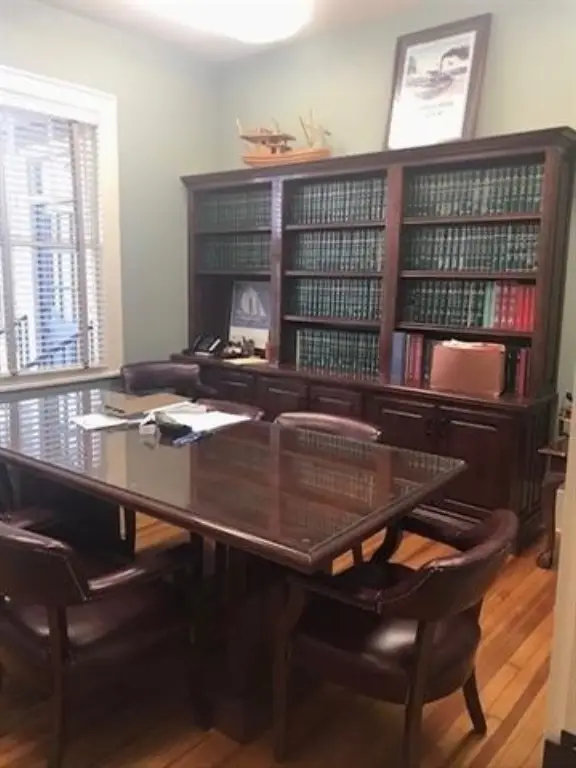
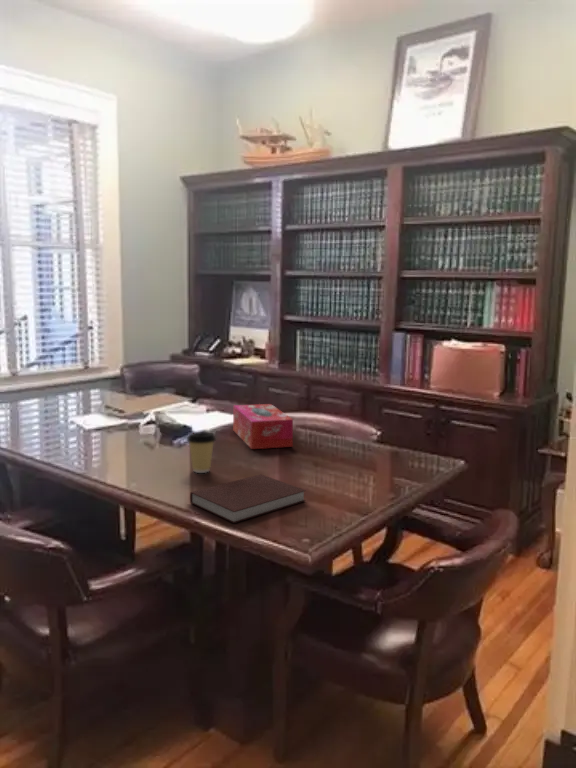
+ tissue box (261, 425)
+ coffee cup (201, 452)
+ notebook (248, 496)
